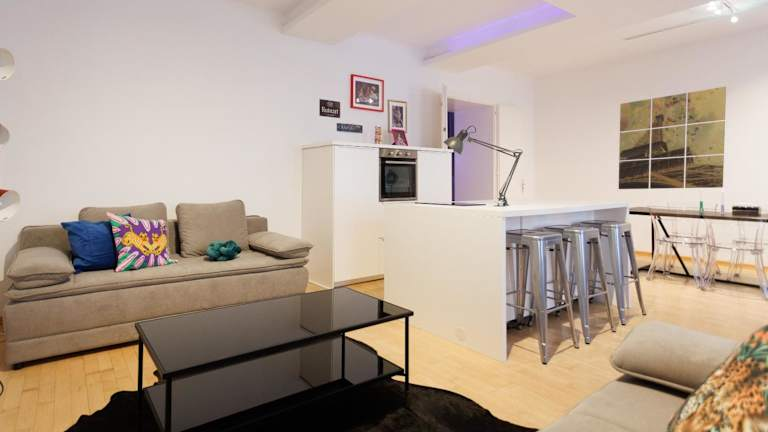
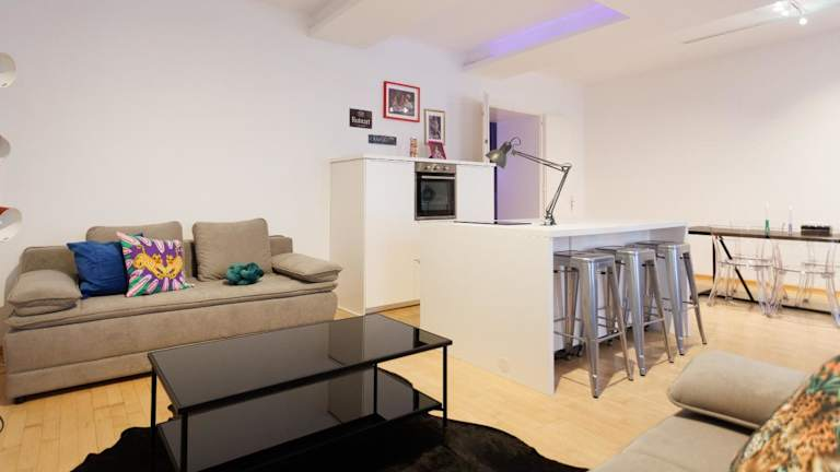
- wall art (667, 142)
